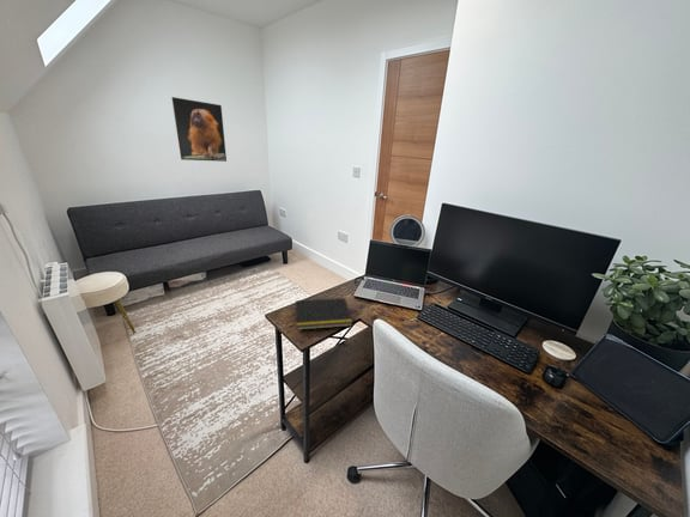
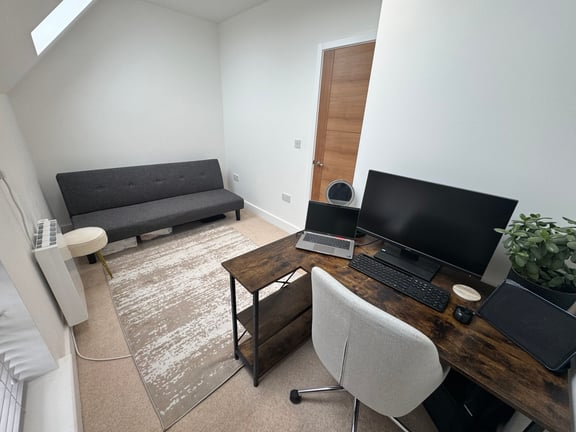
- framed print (201, 132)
- notepad (322, 312)
